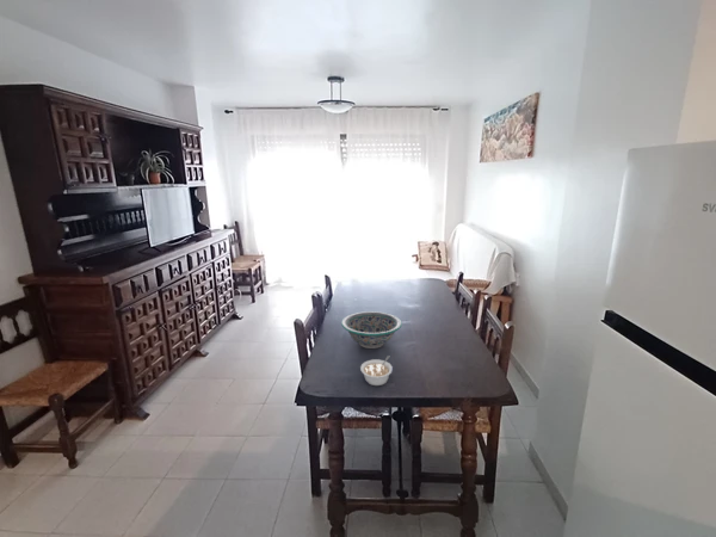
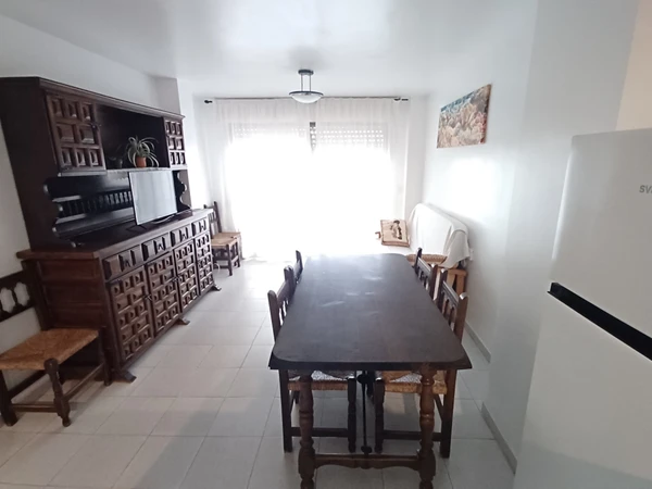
- decorative bowl (371, 332)
- legume (376, 371)
